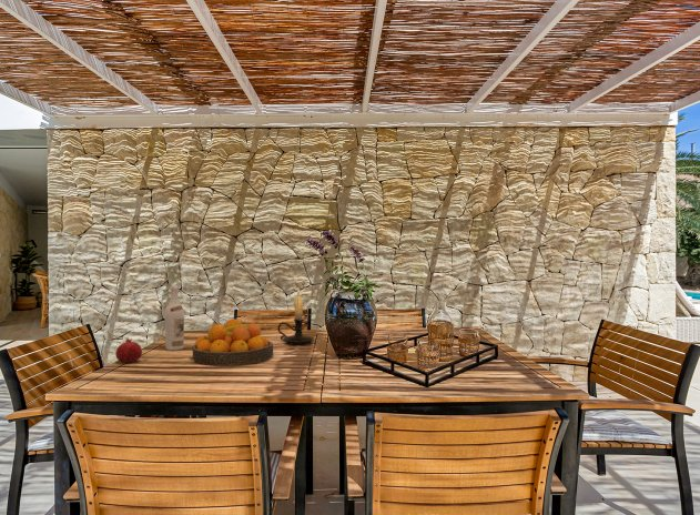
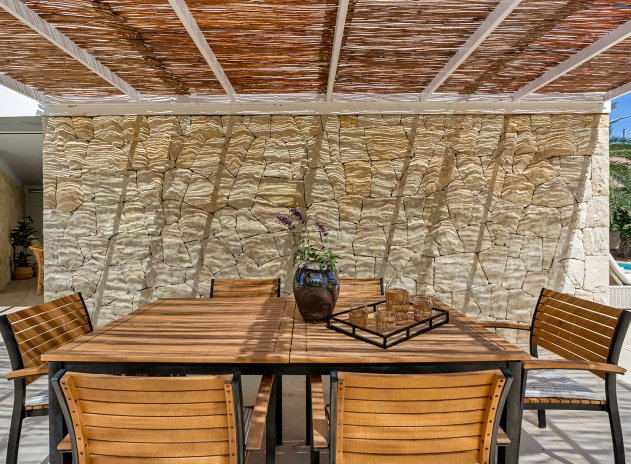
- wine bottle (174, 317)
- fruit (129, 350)
- fruit bowl (233, 339)
- candle holder (295, 314)
